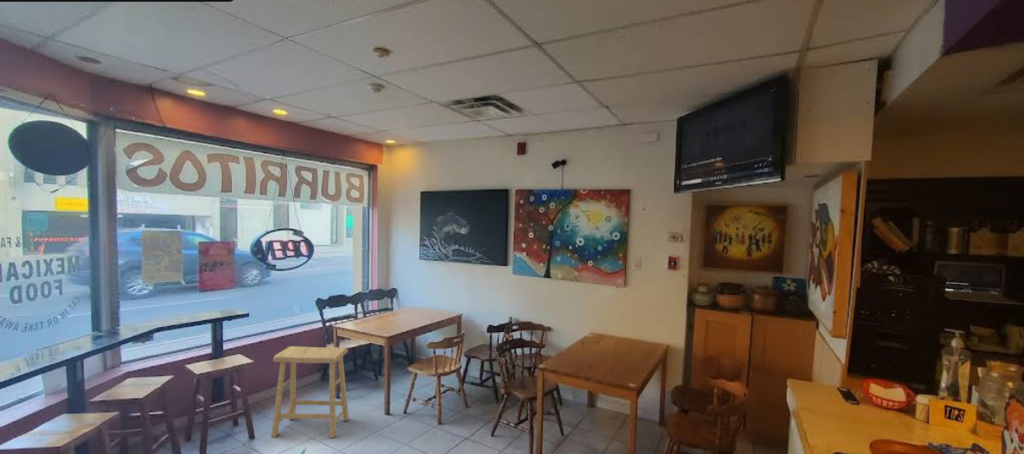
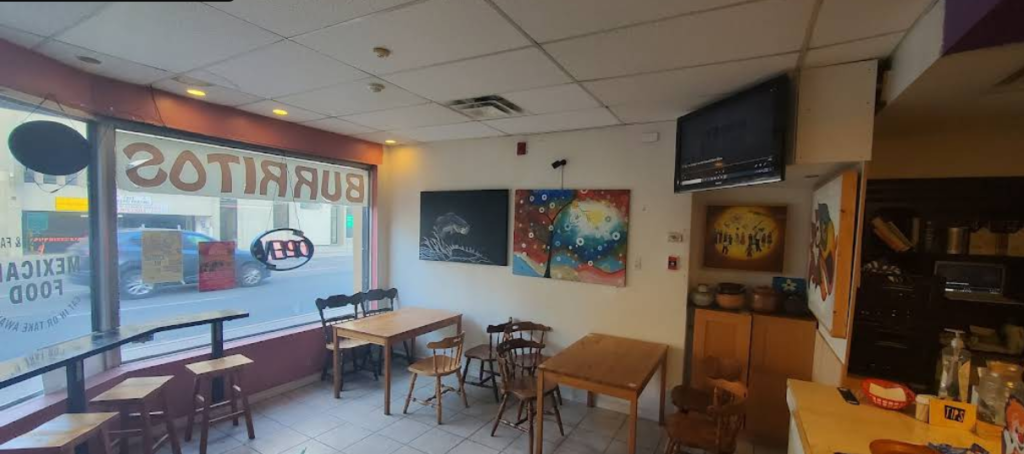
- stool (311, 400)
